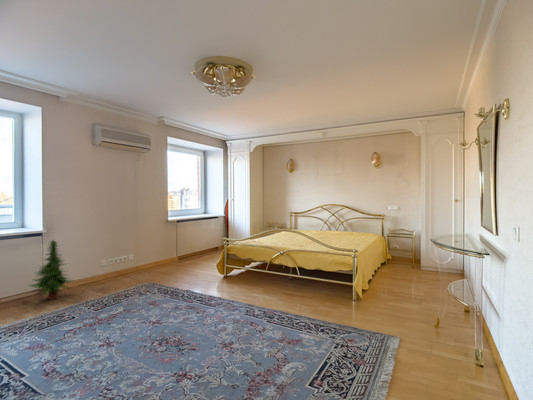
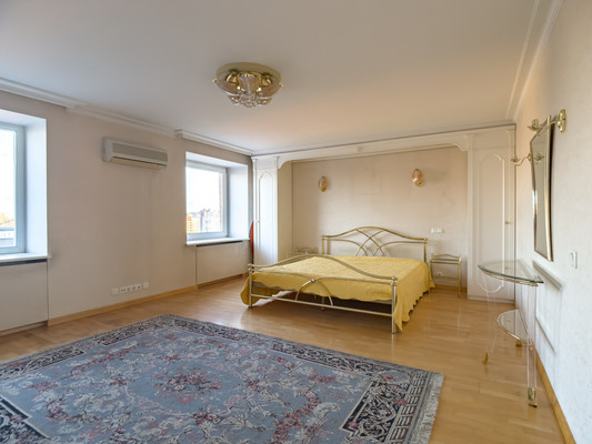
- tree (52, 269)
